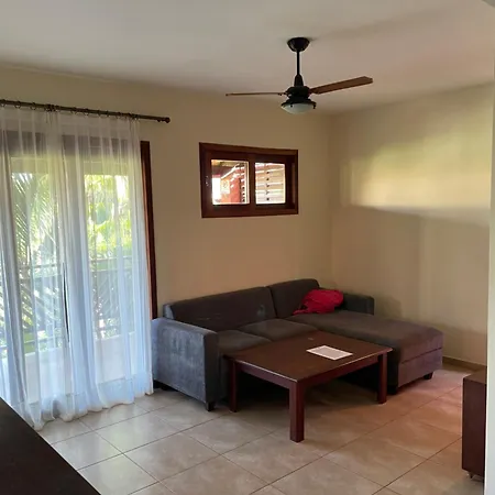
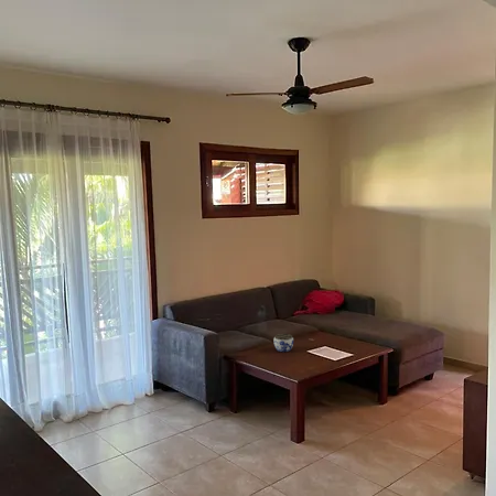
+ jar (283, 342)
